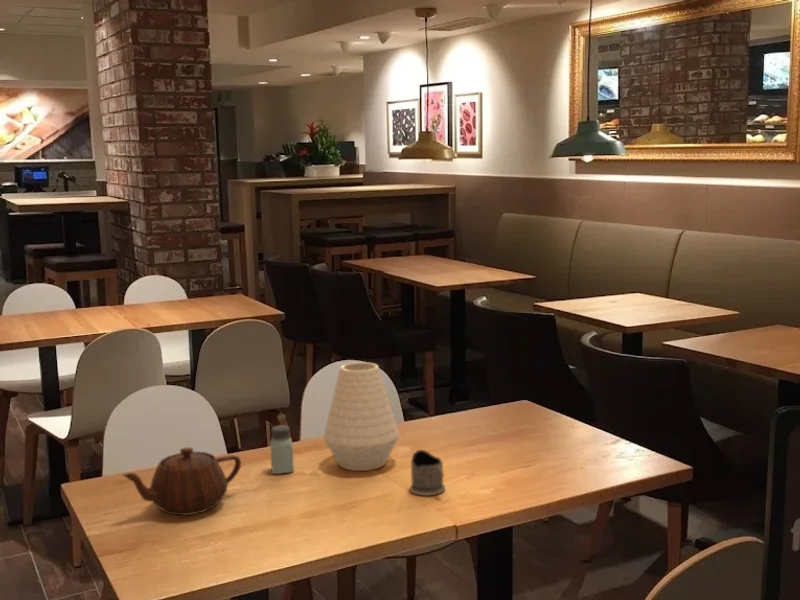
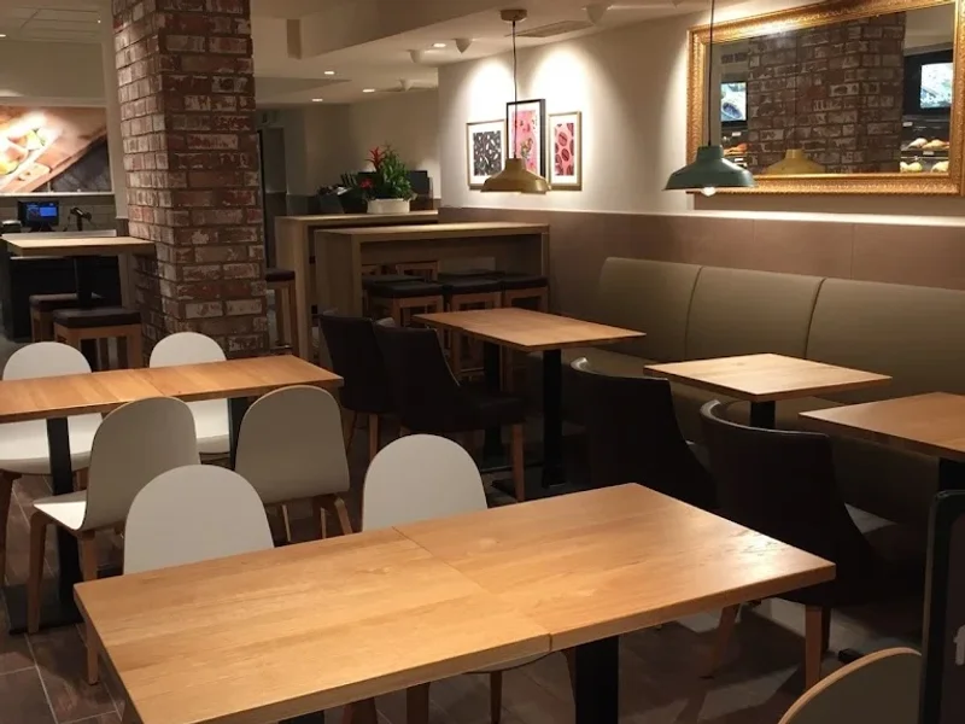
- vase (360, 415)
- tea glass holder (430, 473)
- teapot (184, 478)
- saltshaker (281, 448)
